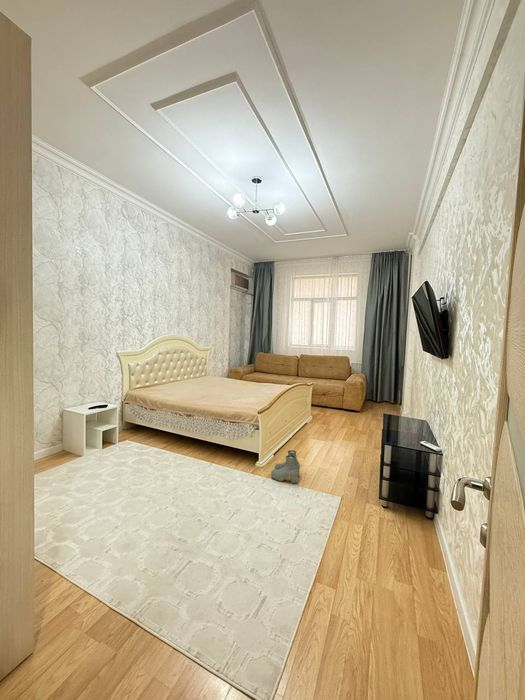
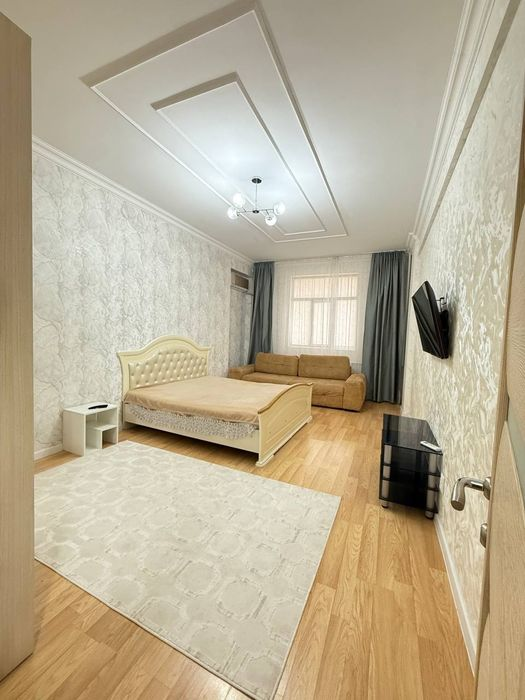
- boots (286, 464)
